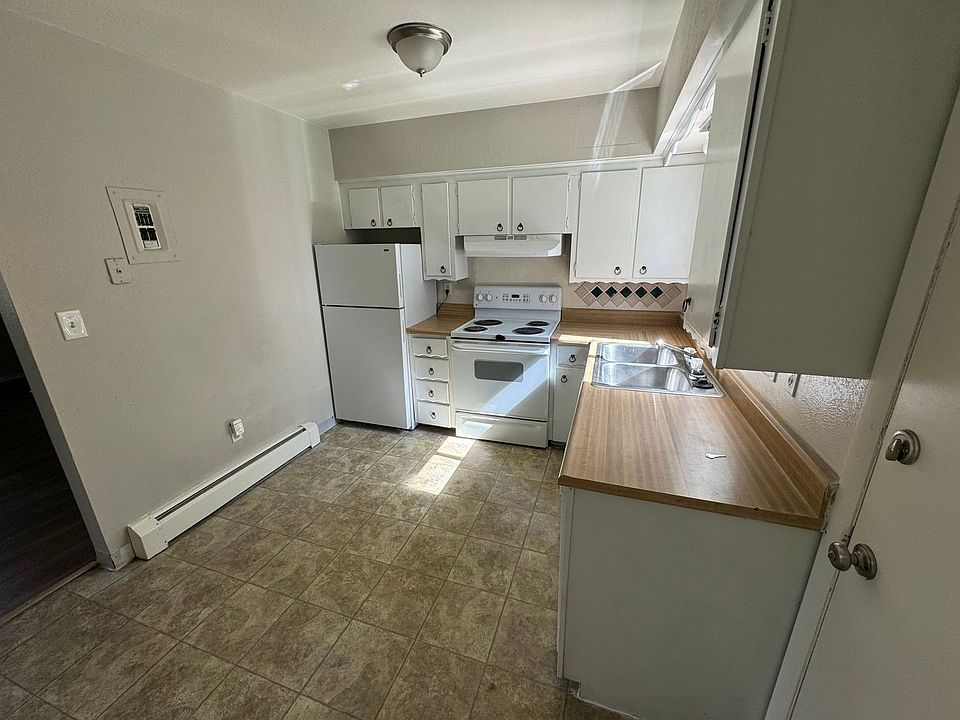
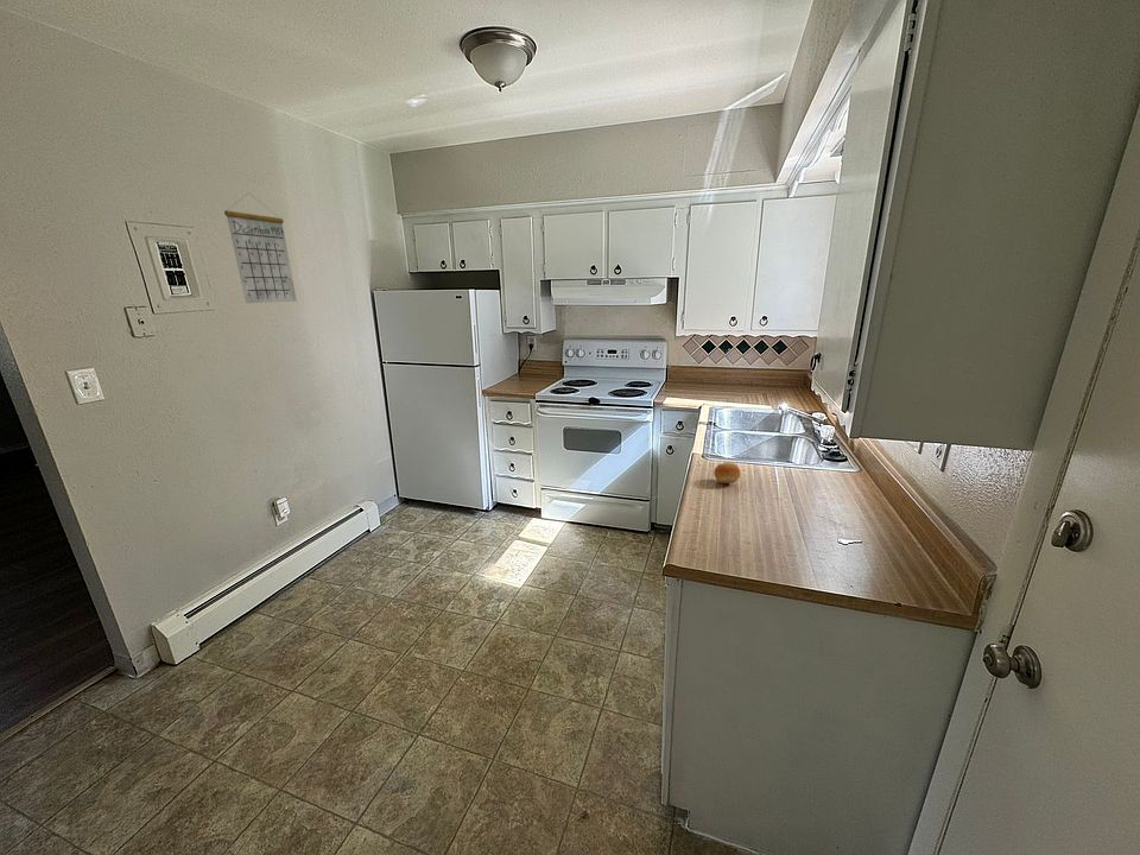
+ calendar (261, 248)
+ fruit (727, 473)
